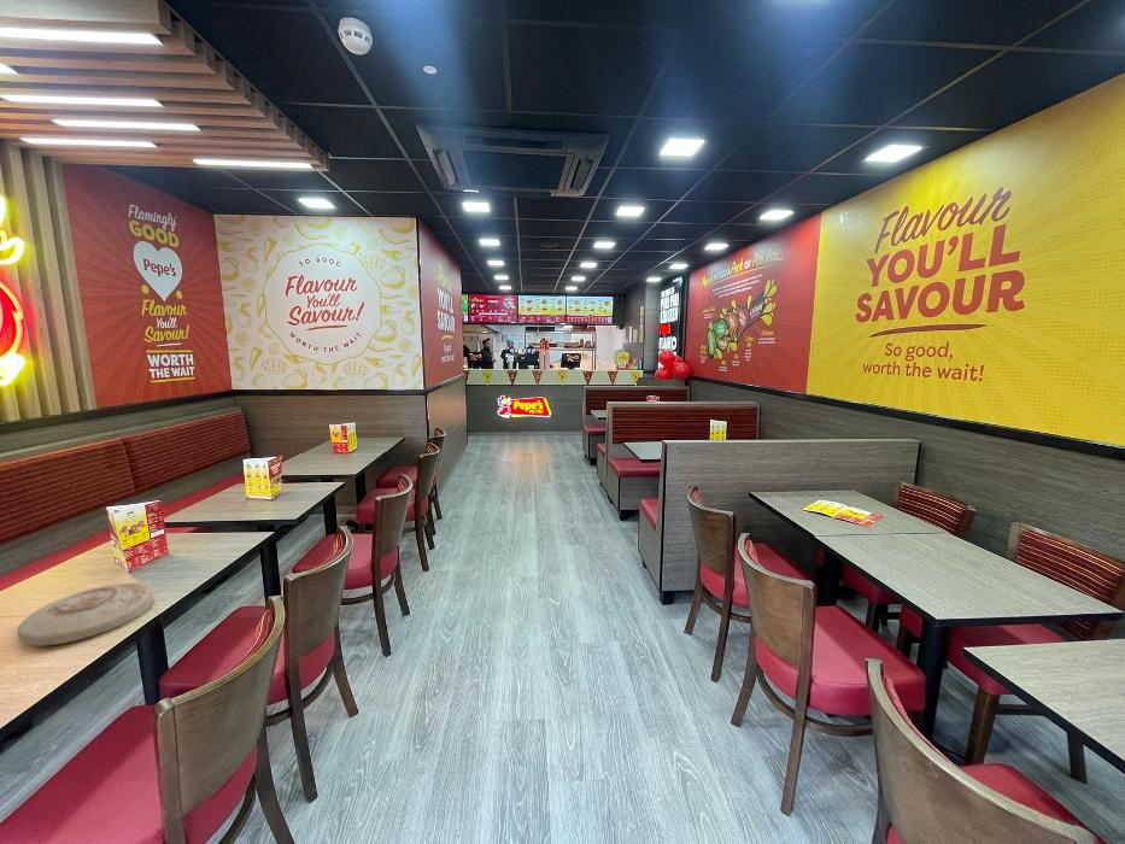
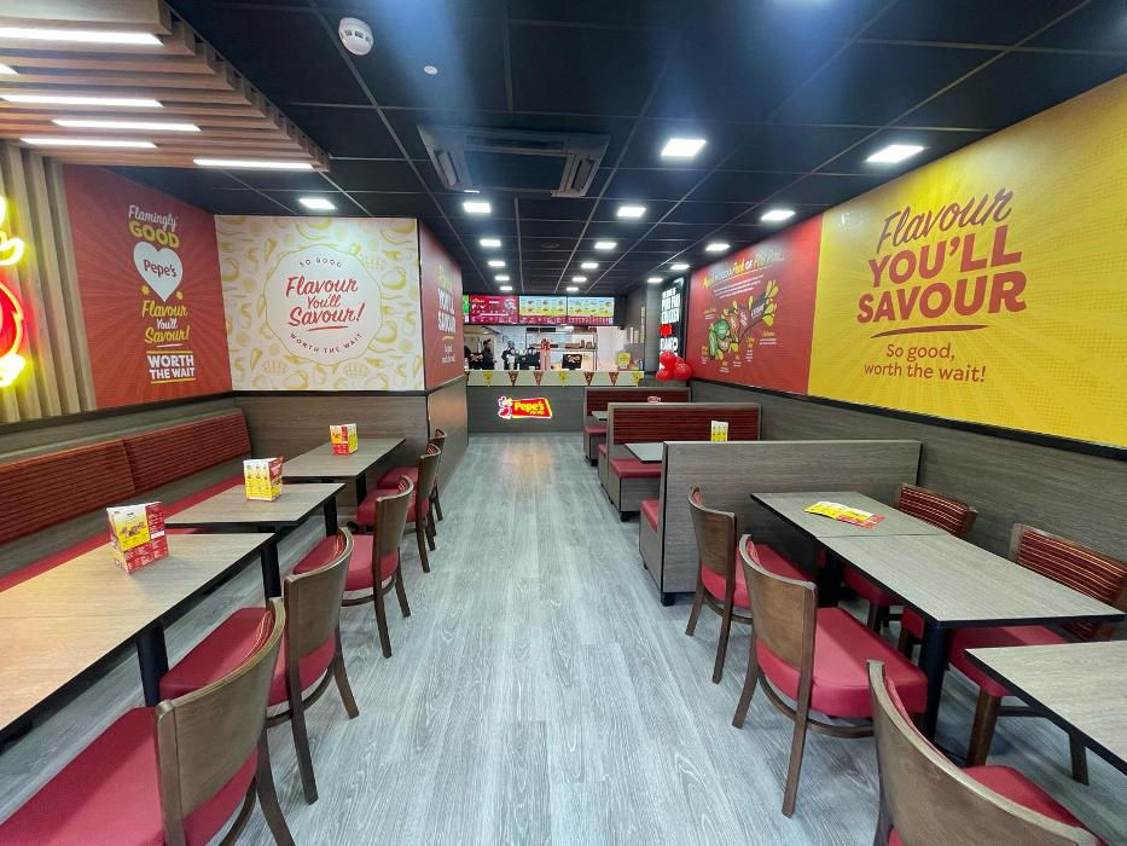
- plate (89, 606)
